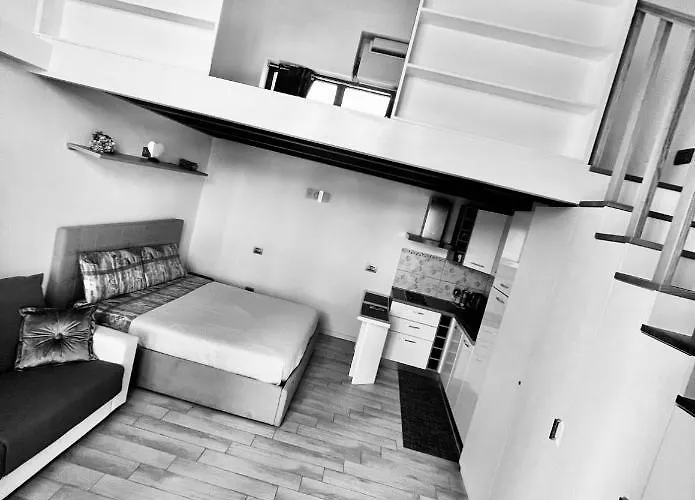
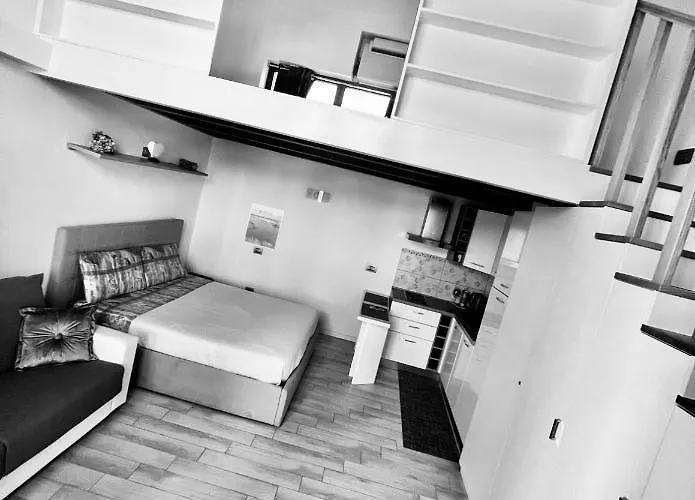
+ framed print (263, 226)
